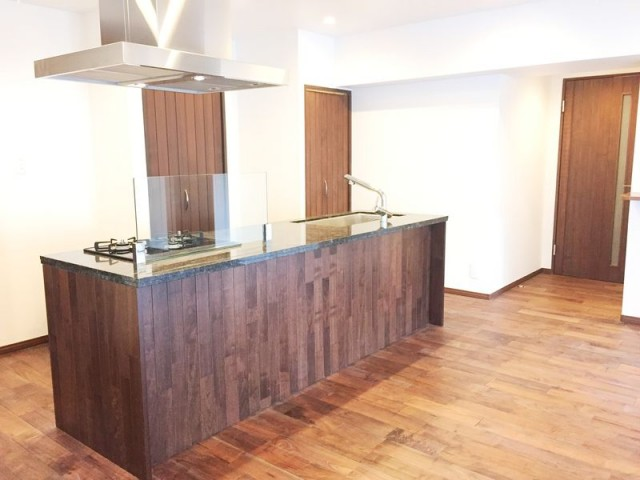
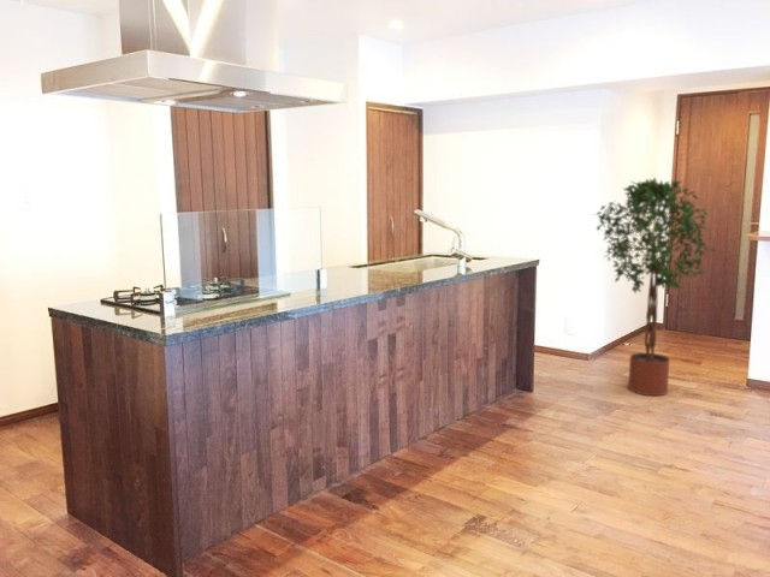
+ potted tree (648, 287)
